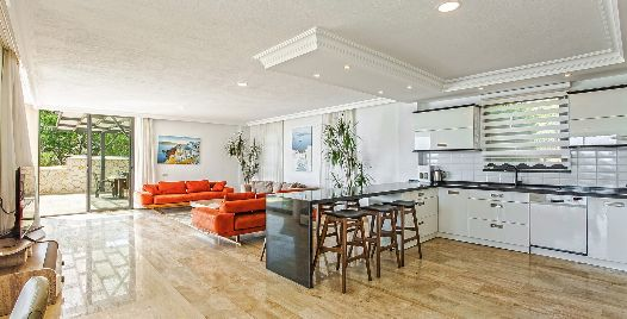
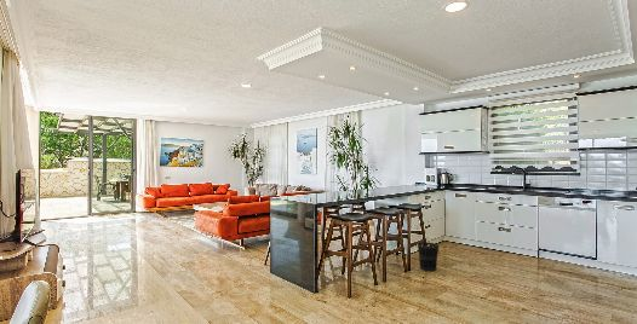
+ wastebasket (427, 256)
